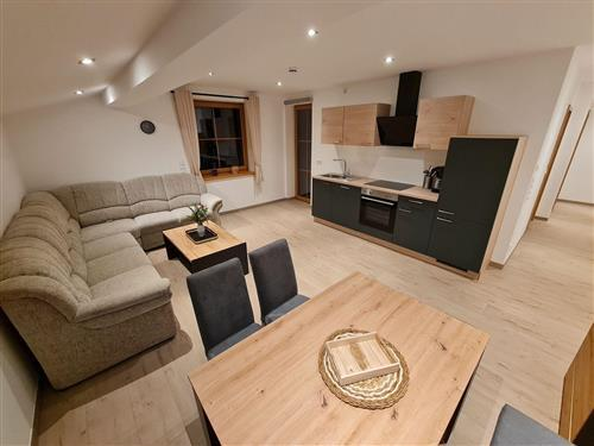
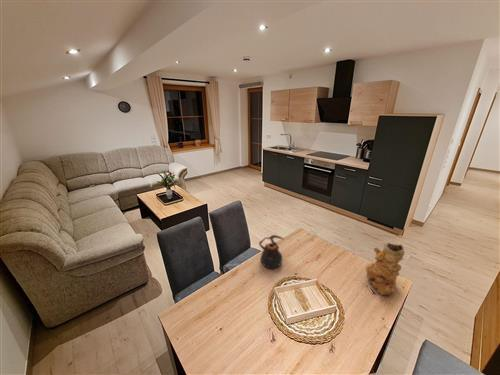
+ vase (385, 264)
+ teapot (270, 249)
